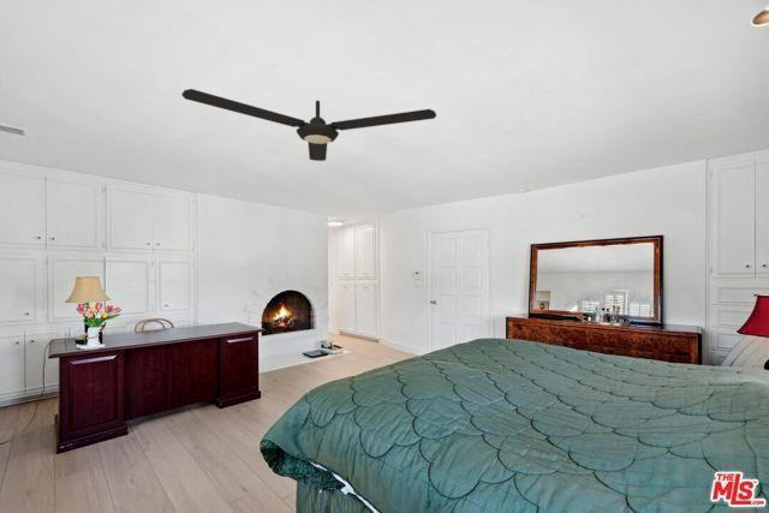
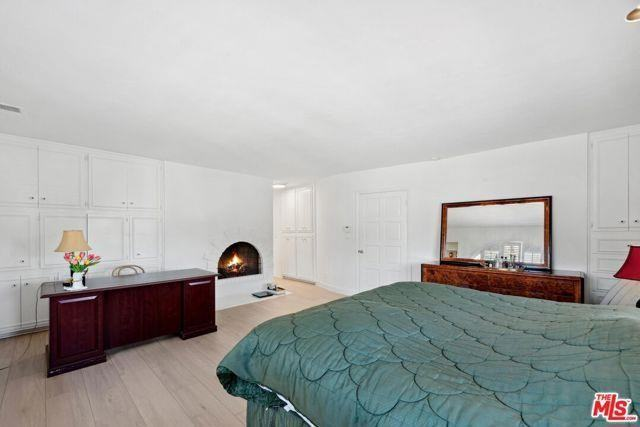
- ceiling fan (317, 130)
